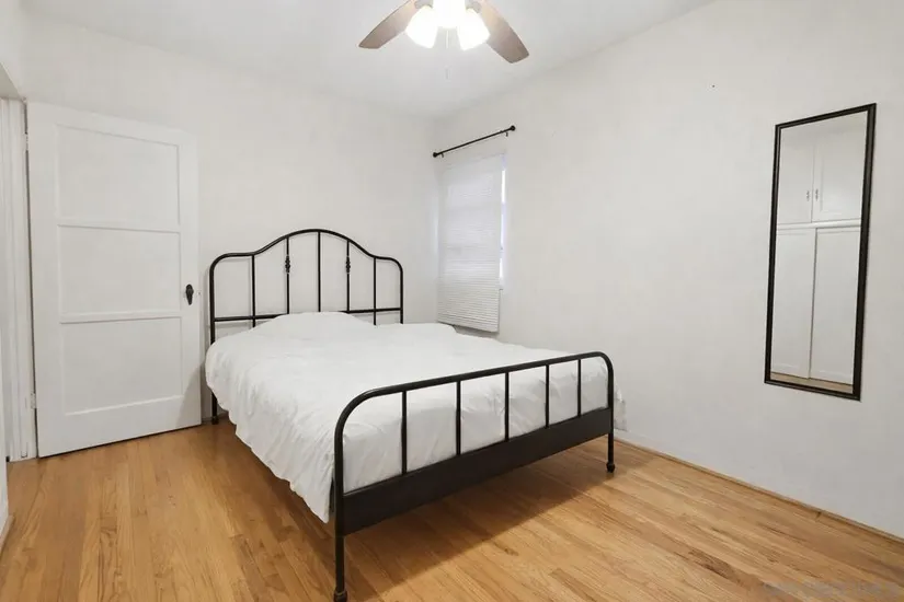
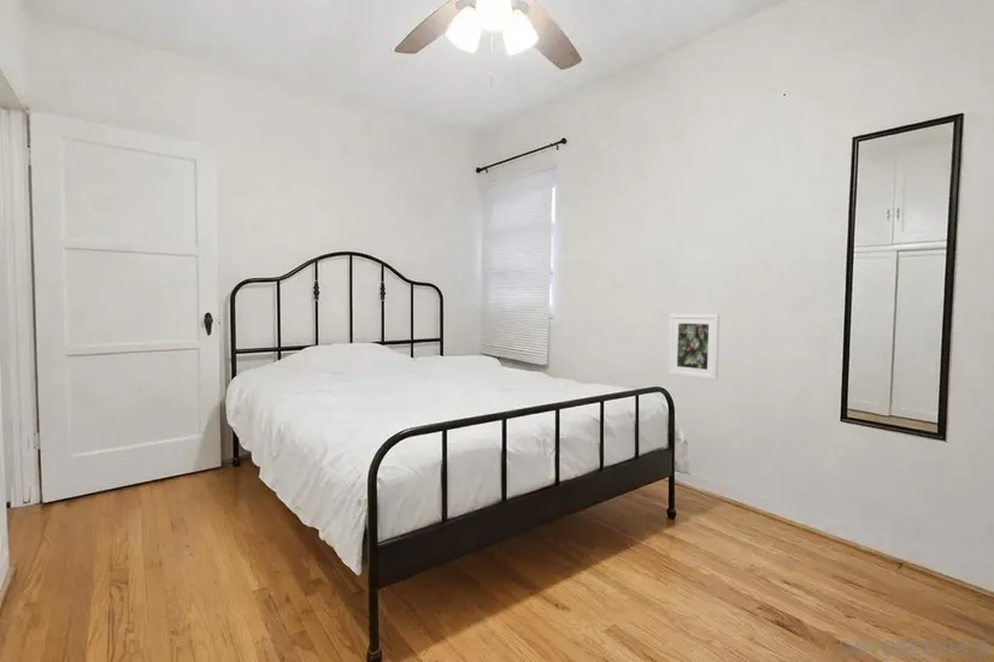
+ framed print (693, 345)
